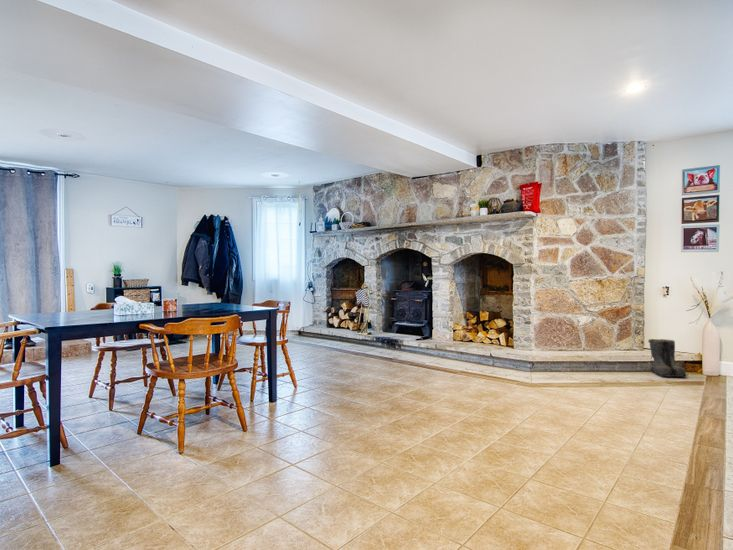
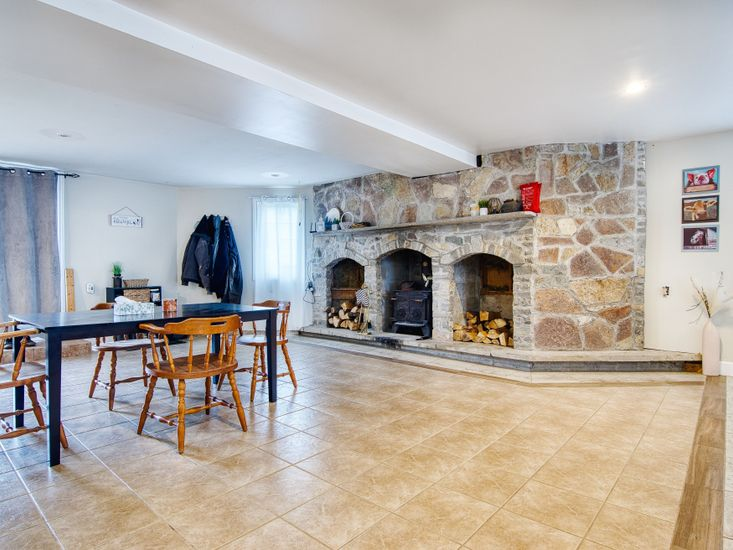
- boots (666, 356)
